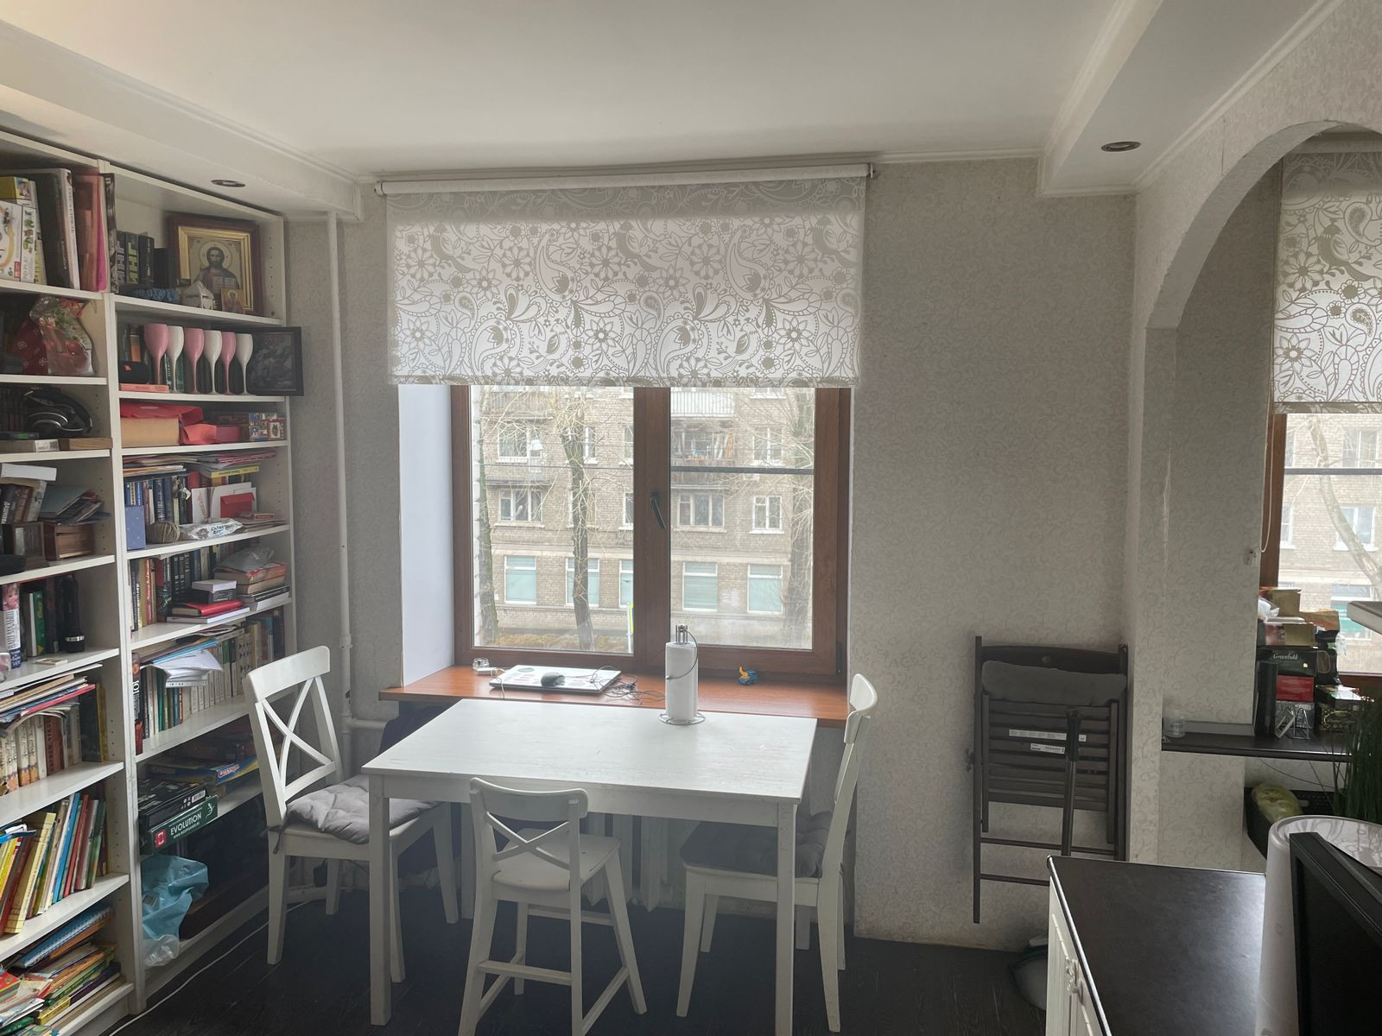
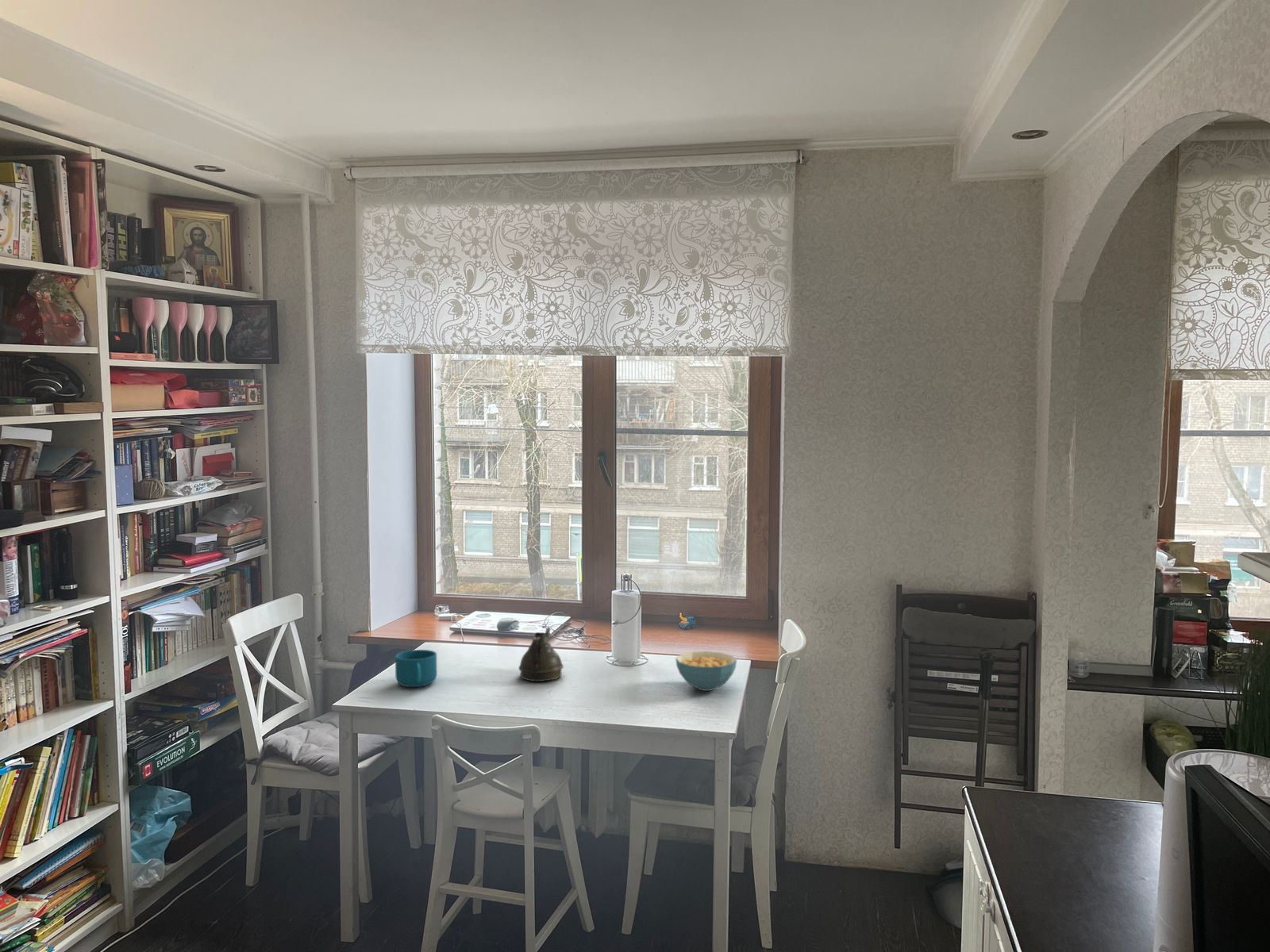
+ cup (417, 670)
+ teapot (543, 652)
+ cereal bowl (706, 674)
